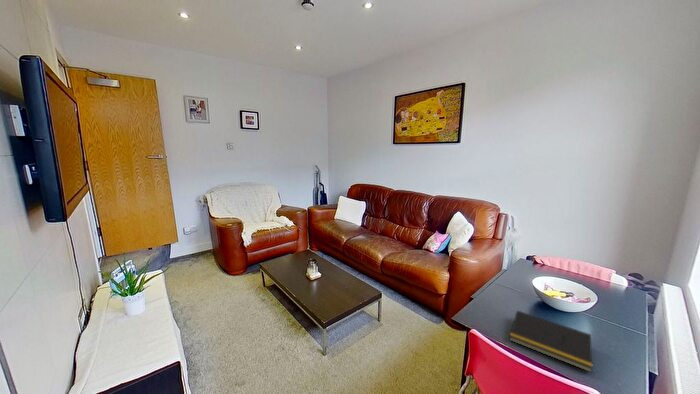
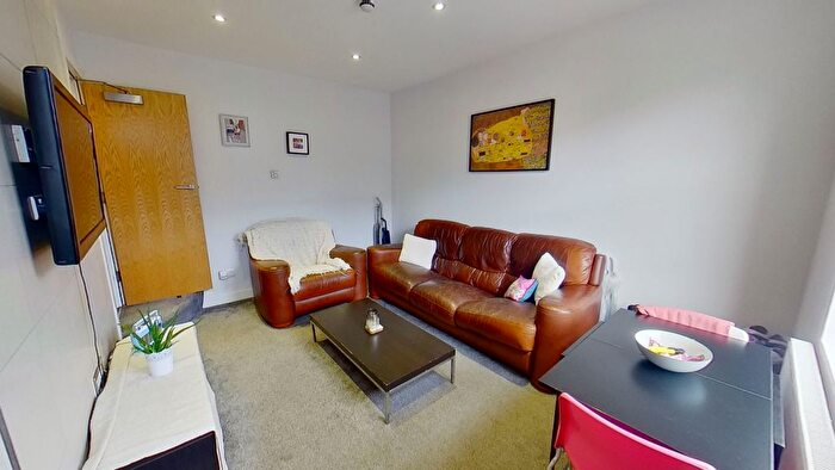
- notepad (549, 337)
